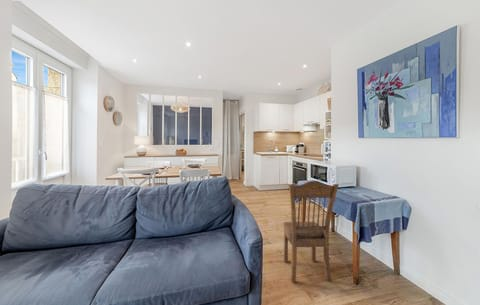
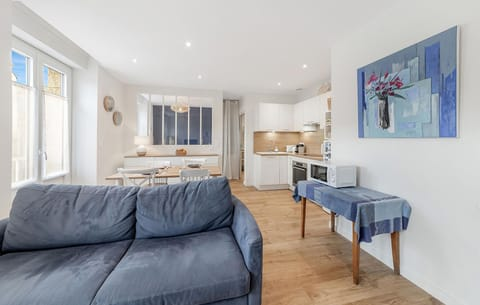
- dining chair (305, 224)
